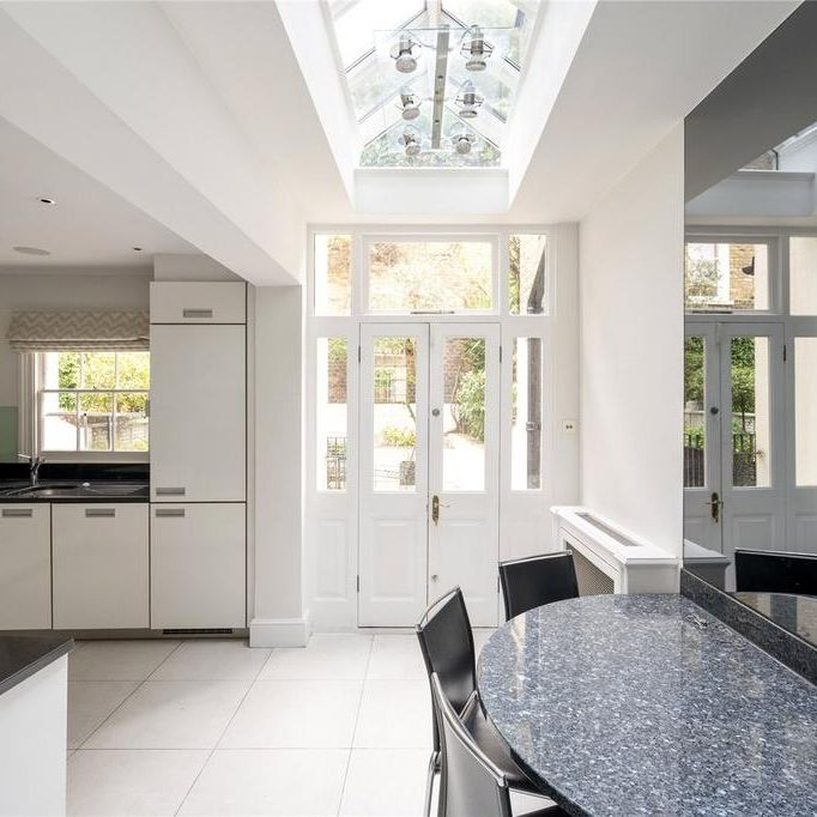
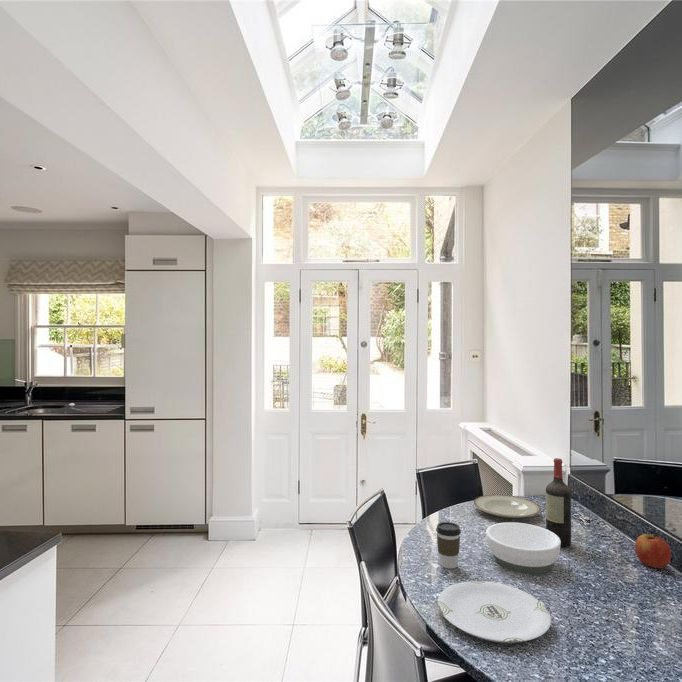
+ apple (652, 549)
+ plate (492, 612)
+ bowl (522, 548)
+ plate (506, 508)
+ wine bottle (558, 501)
+ coffee cup (448, 545)
